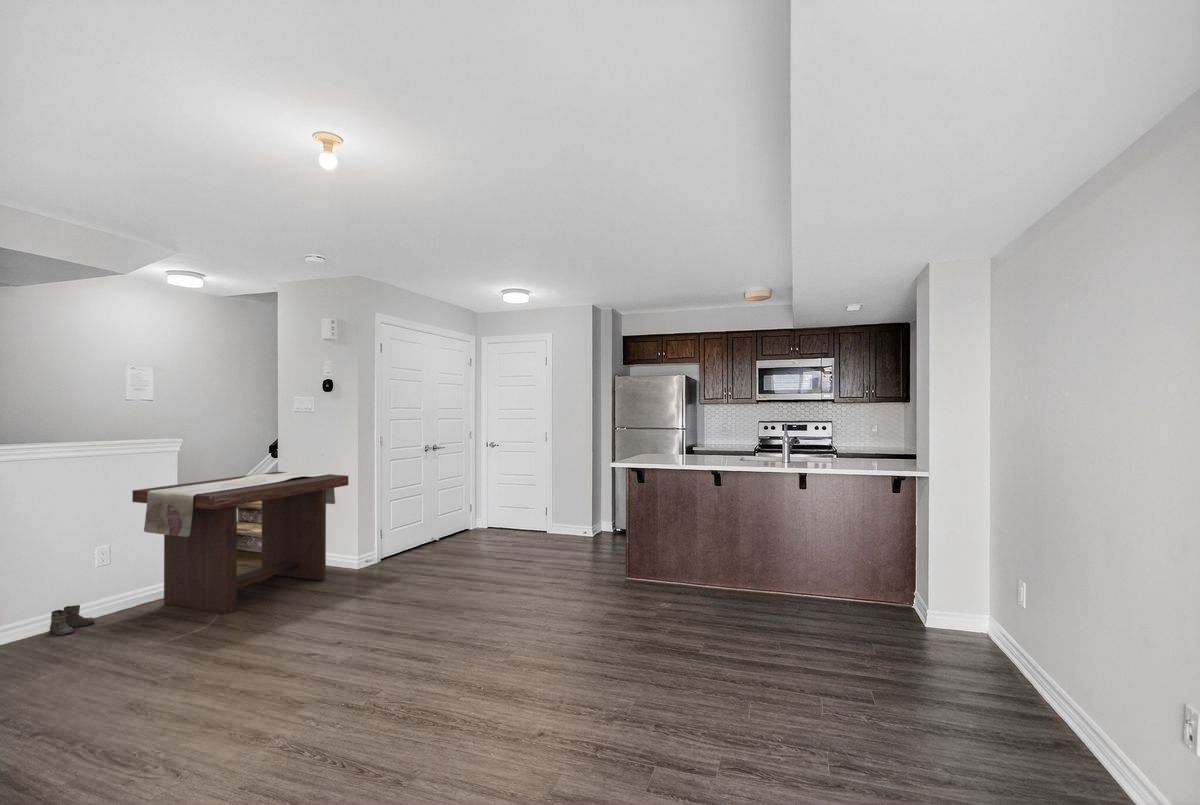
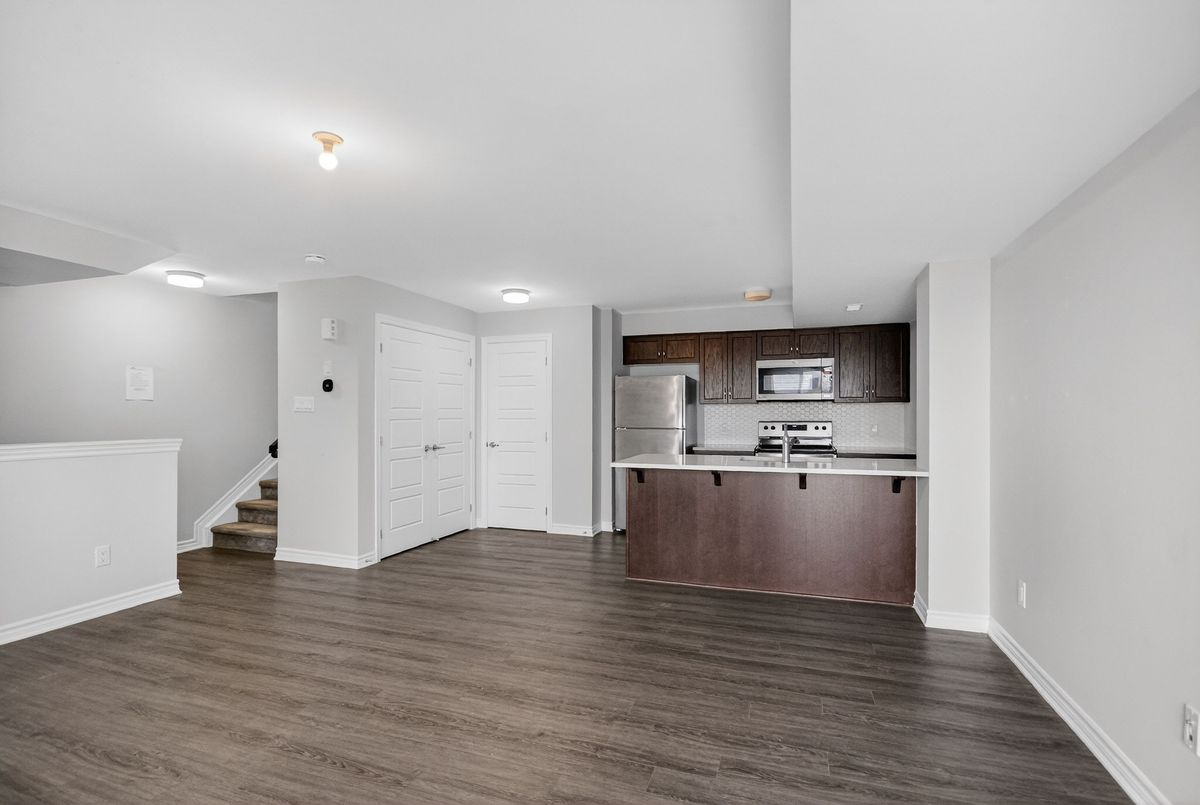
- boots (69, 619)
- bench (262, 535)
